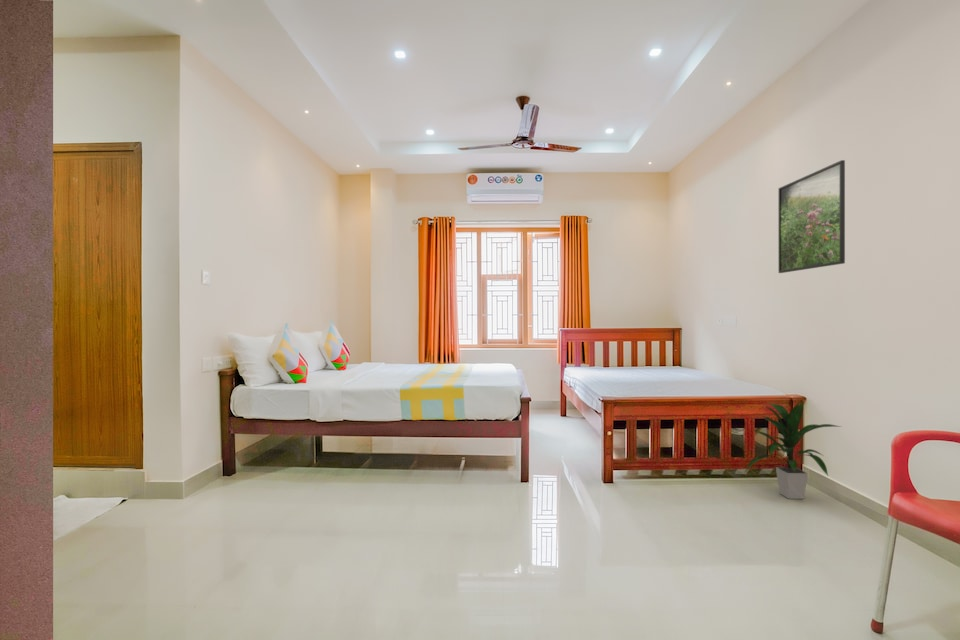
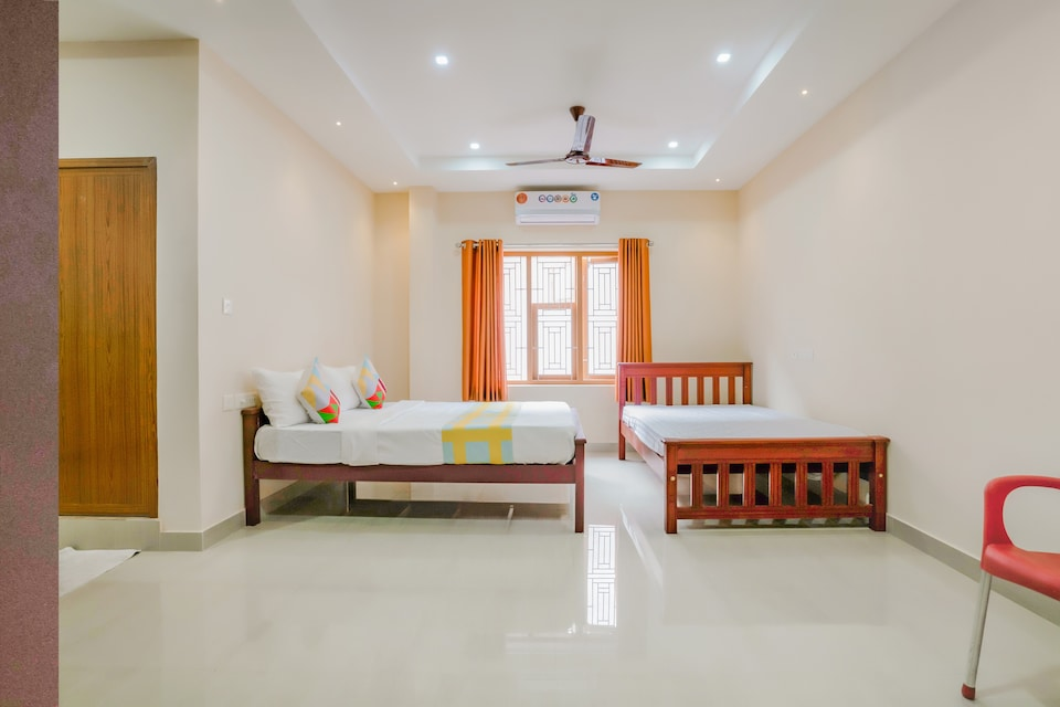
- indoor plant (786, 446)
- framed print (808, 222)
